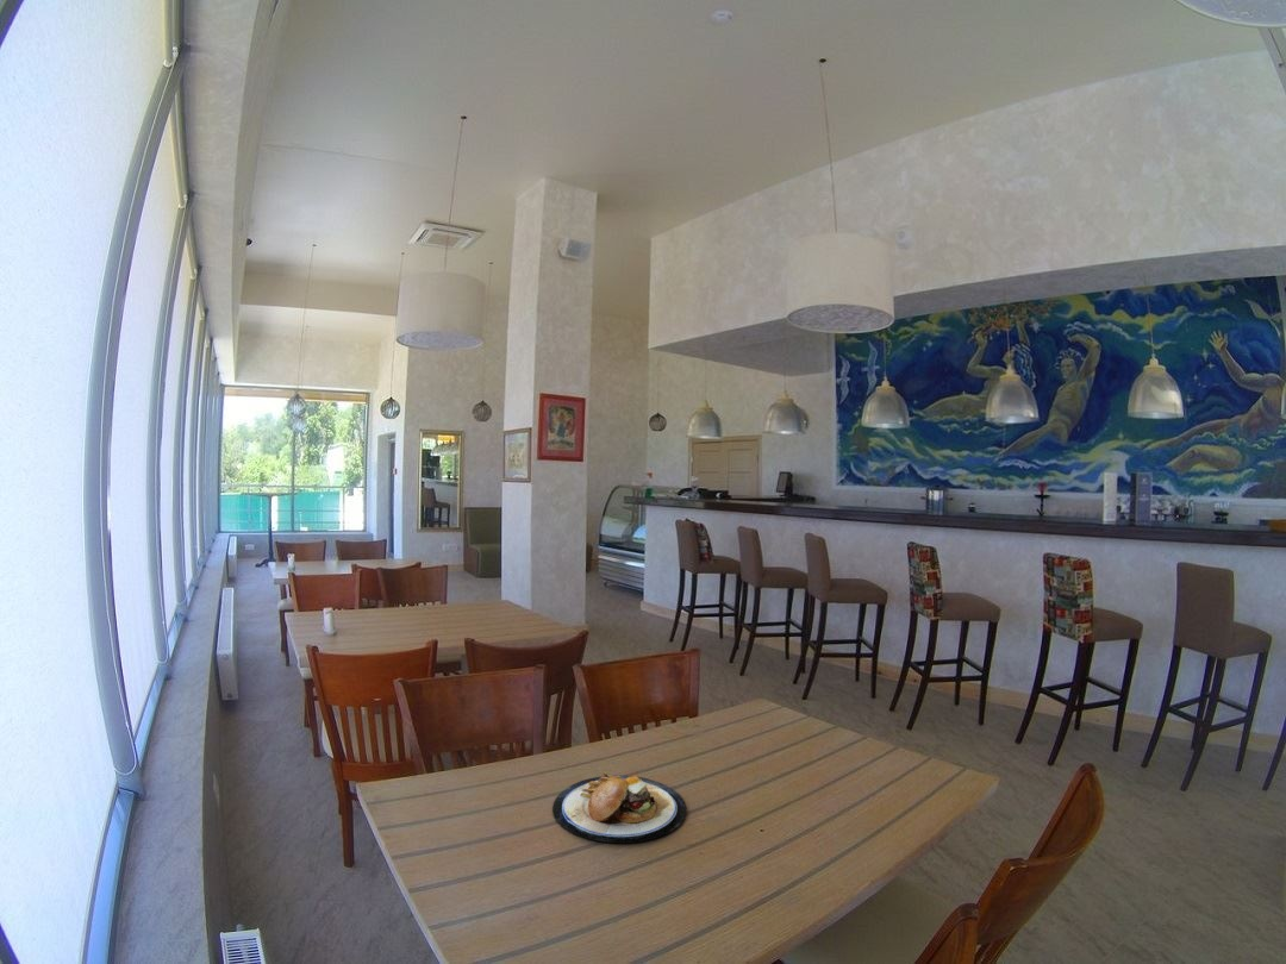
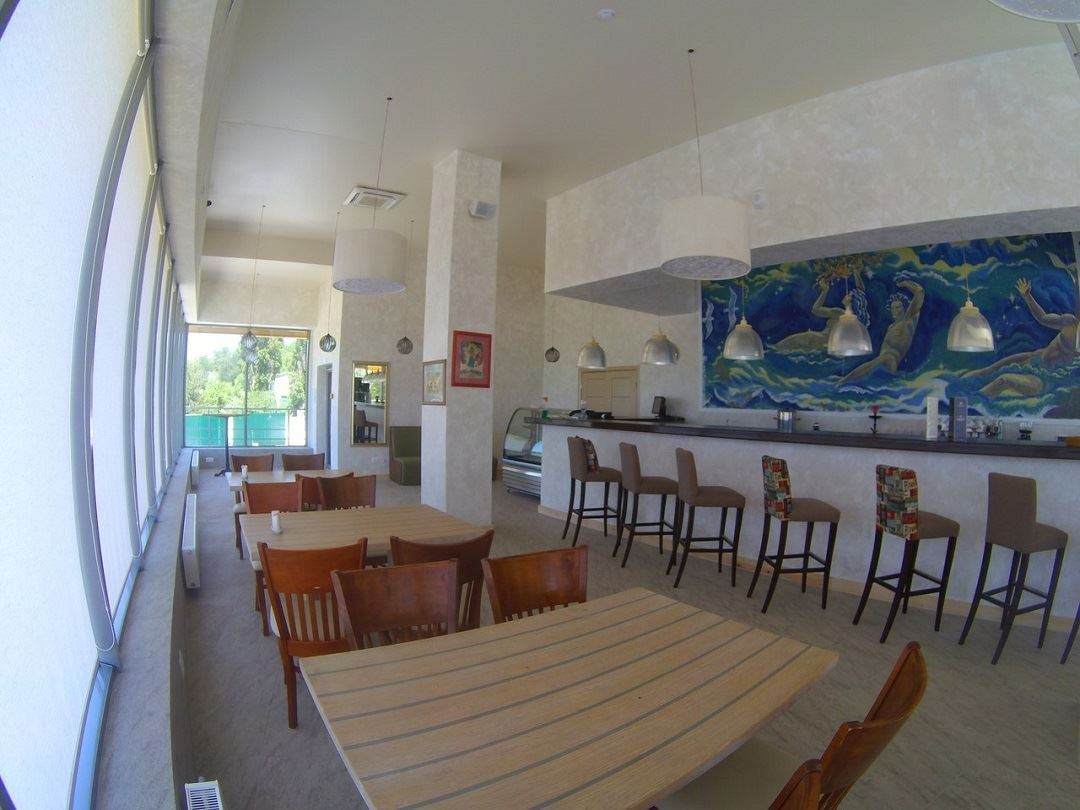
- plate (619, 788)
